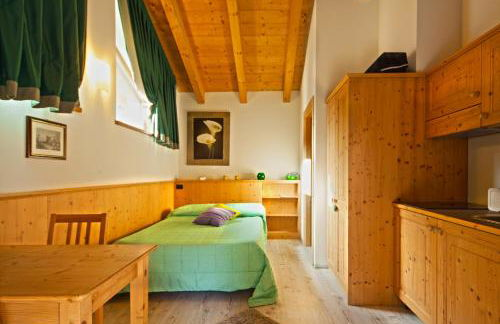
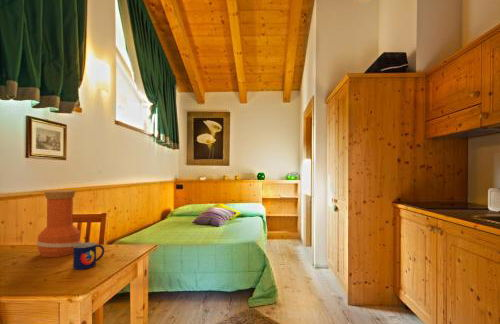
+ vase (59, 221)
+ mug (89, 254)
